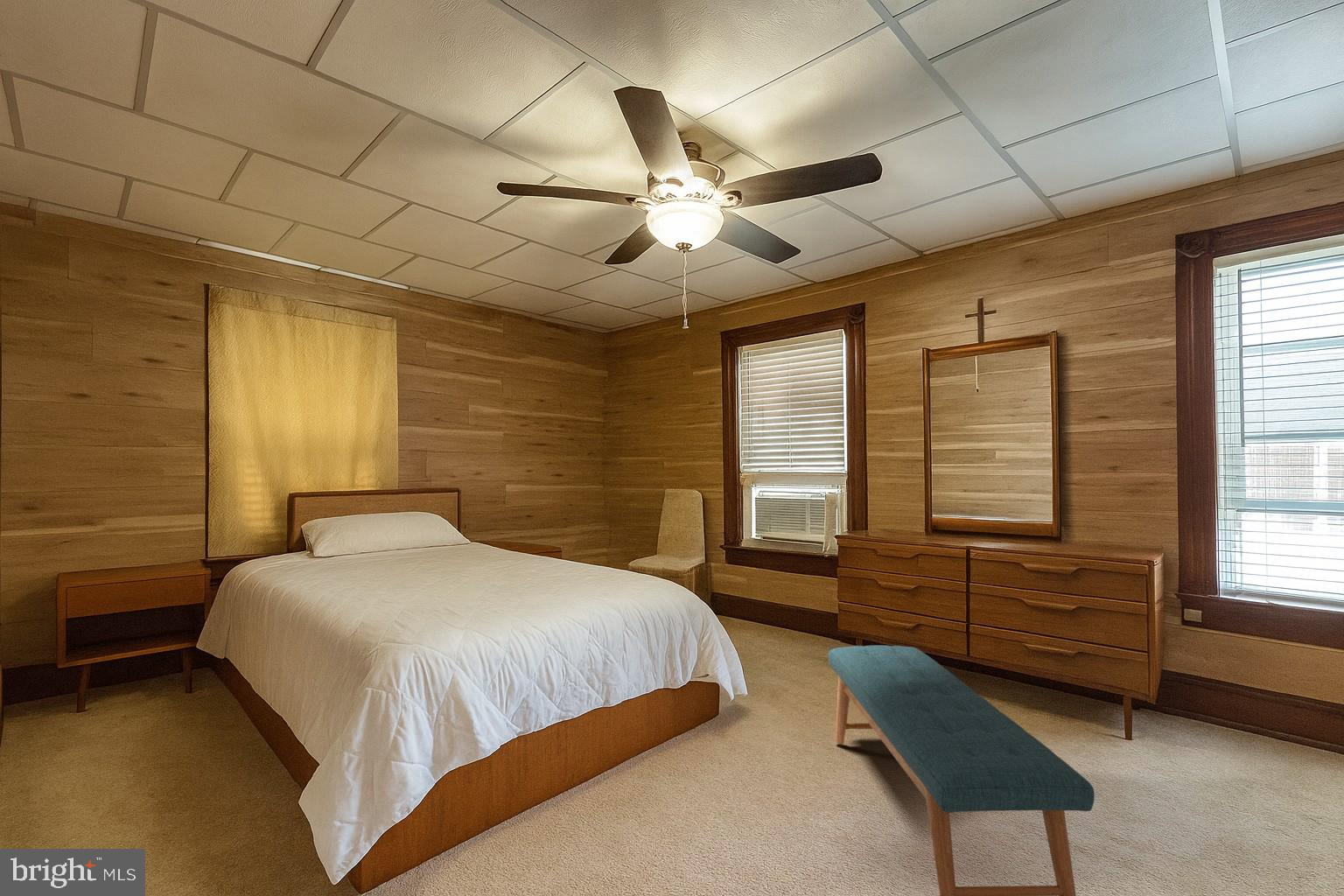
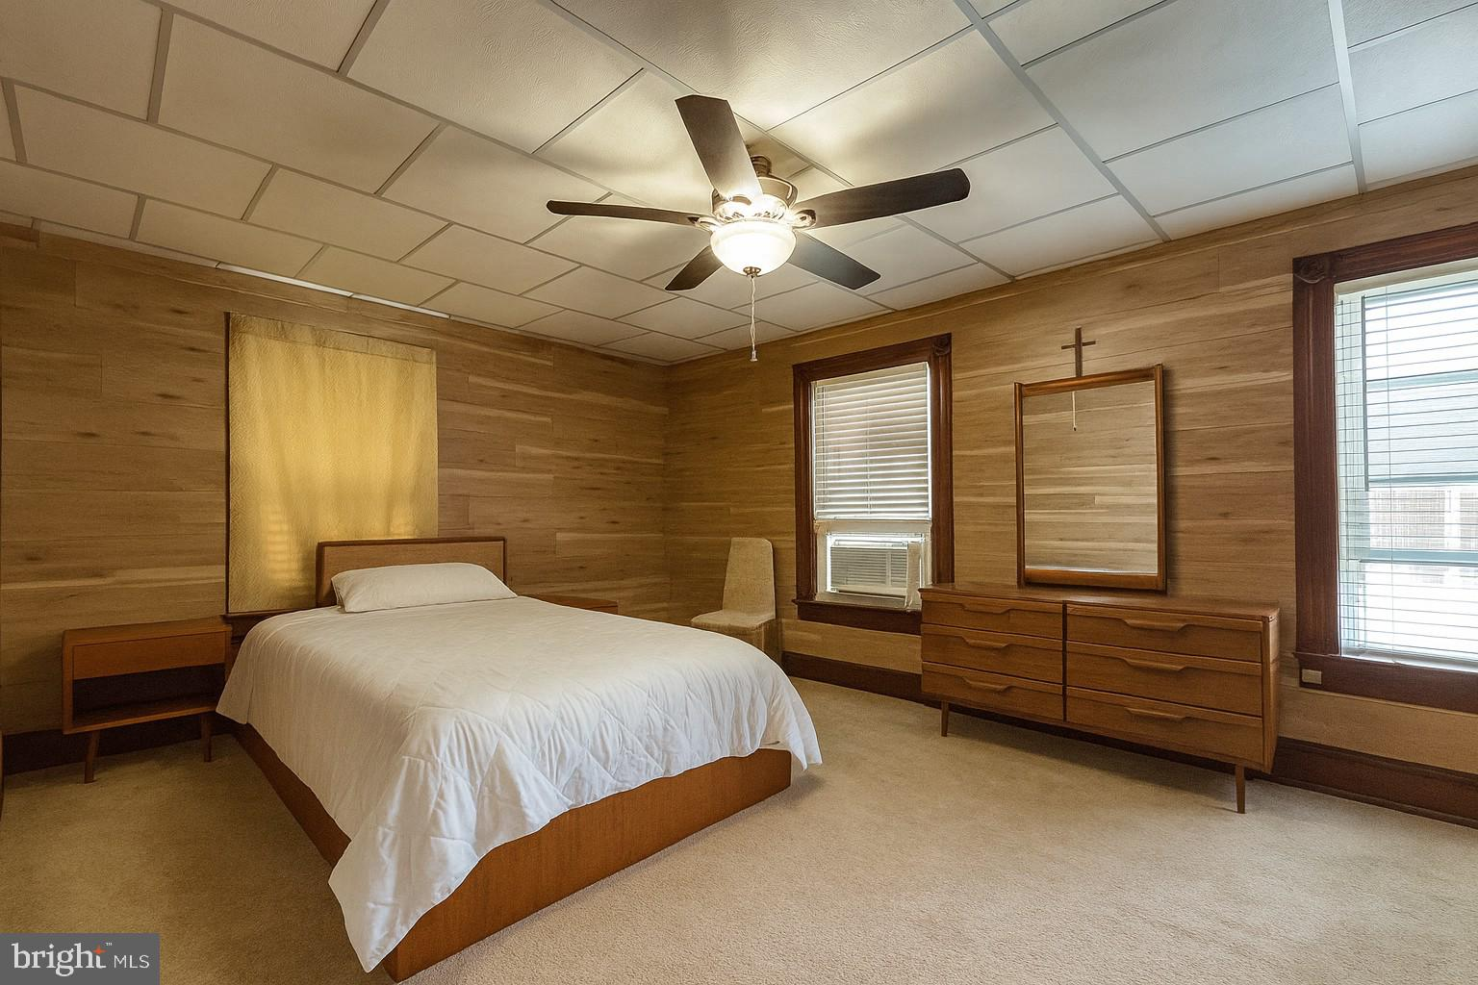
- bench (927, 751)
